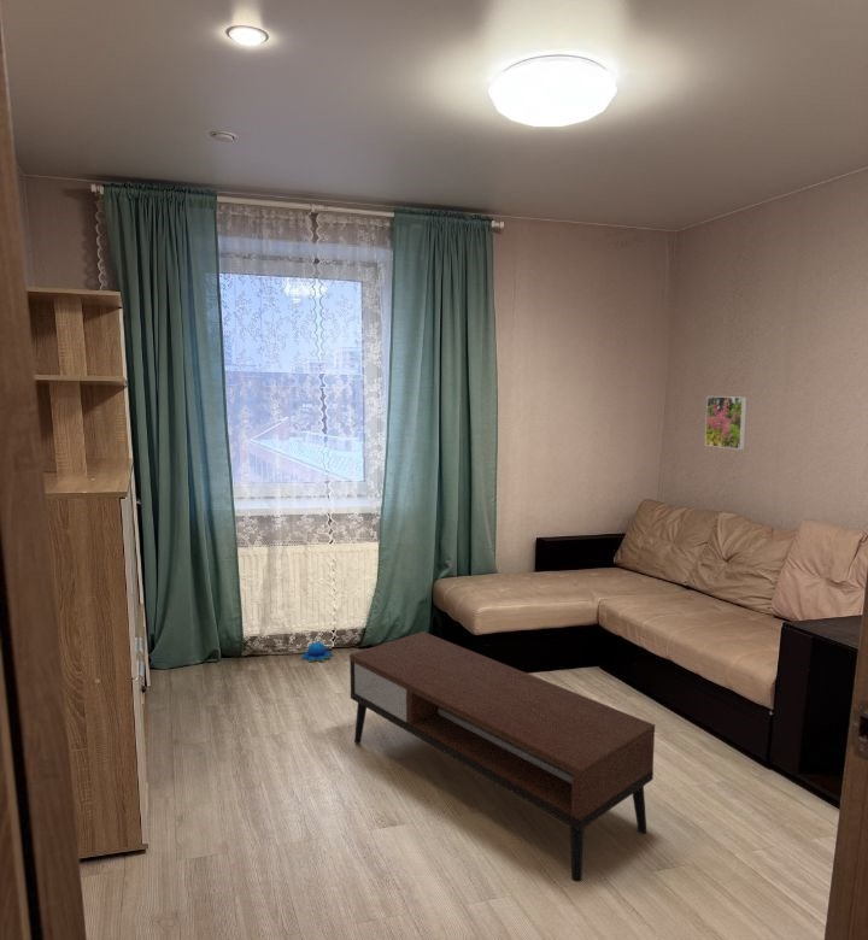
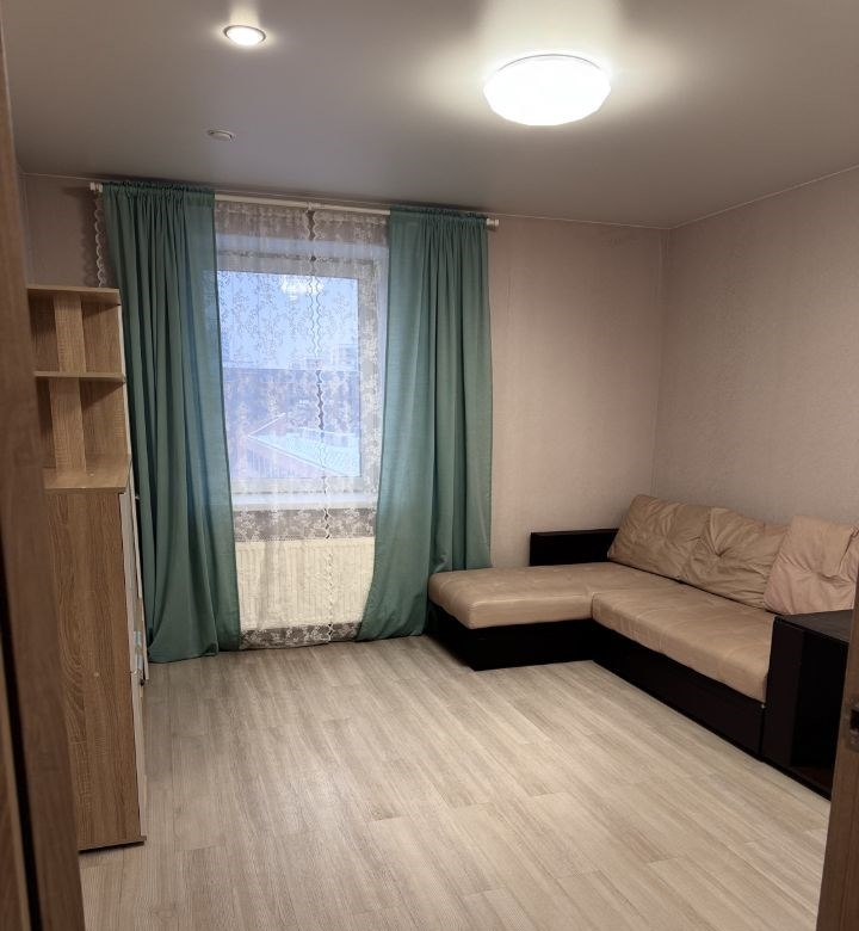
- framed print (725, 422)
- plush toy (316, 650)
- coffee table (483, 734)
